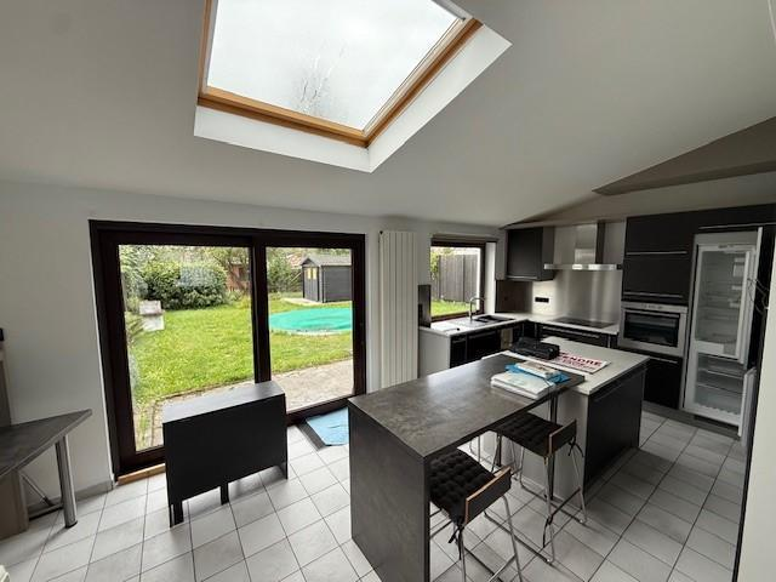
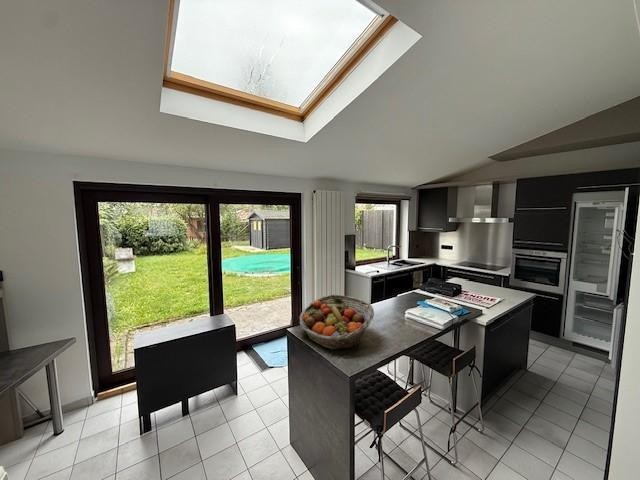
+ fruit basket (335, 319)
